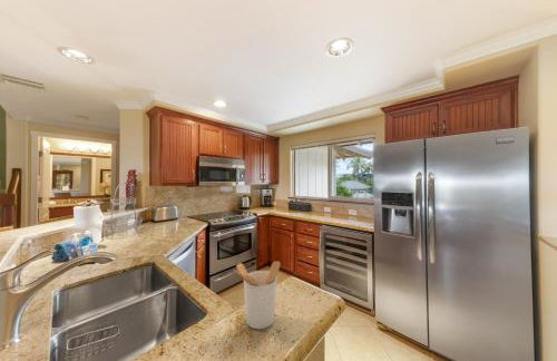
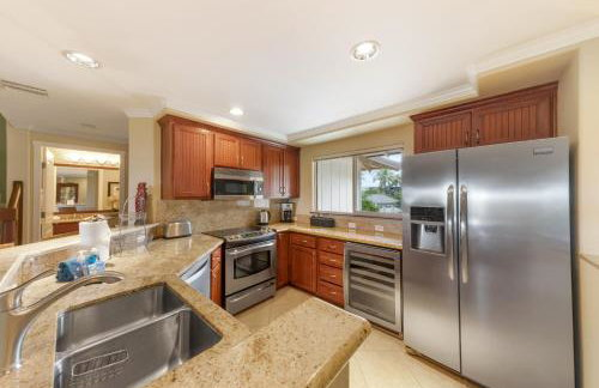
- utensil holder (255, 292)
